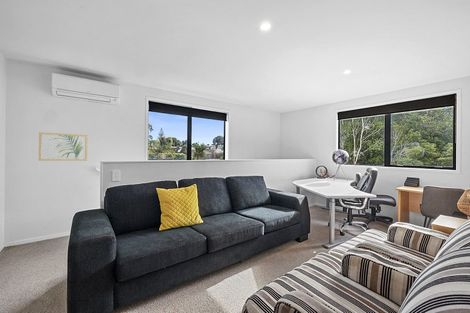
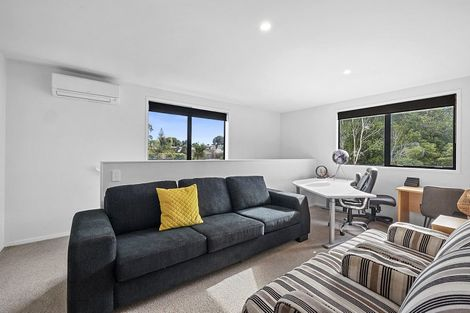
- wall art (64, 147)
